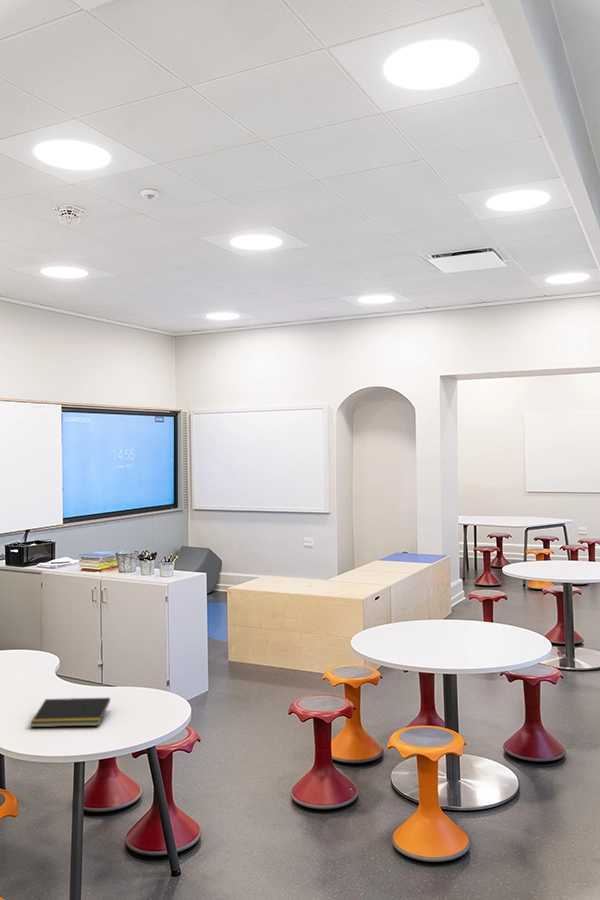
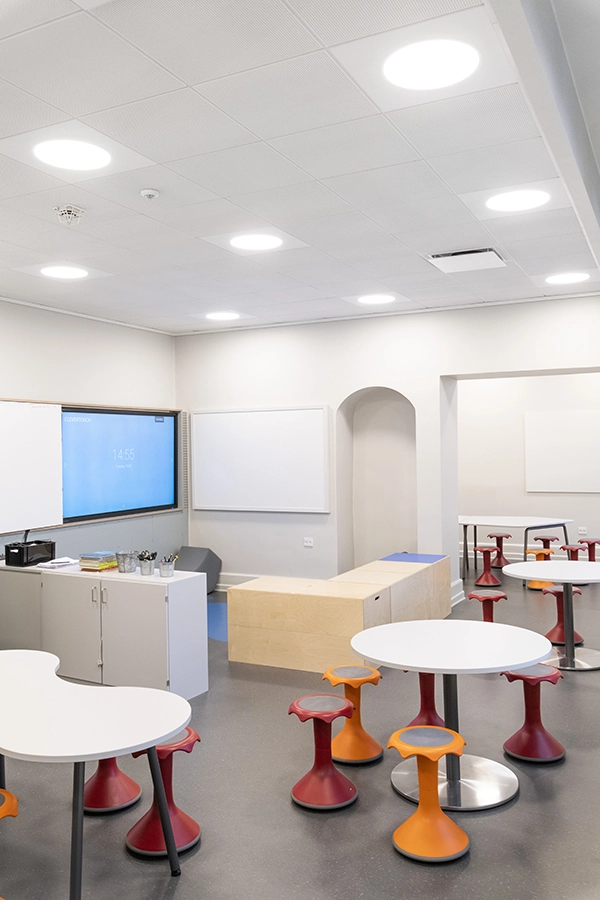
- notepad (71, 711)
